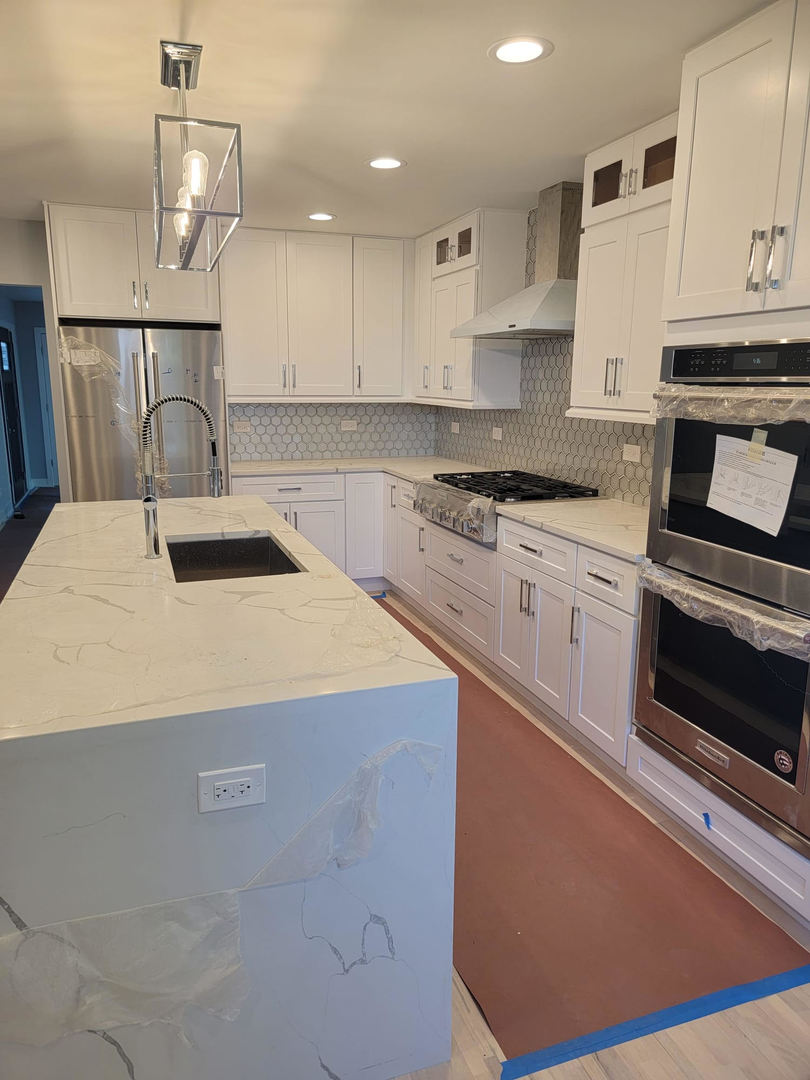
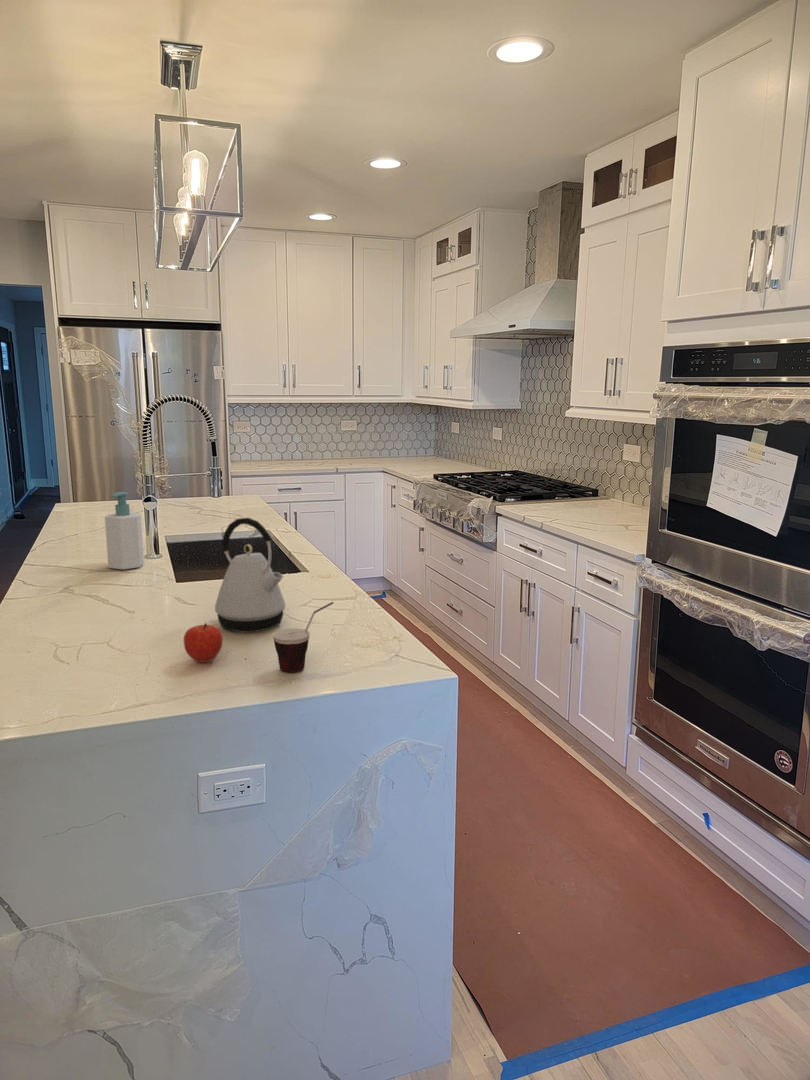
+ cup (304, 636)
+ fruit (203, 641)
+ kettle (250, 572)
+ soap bottle (123, 529)
